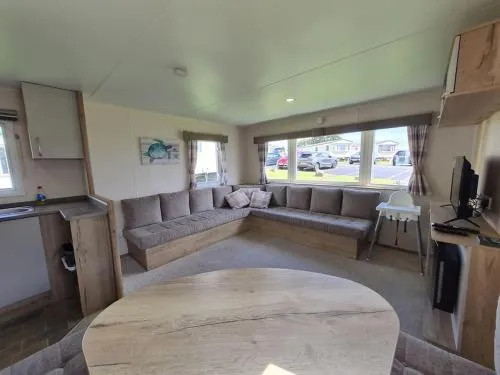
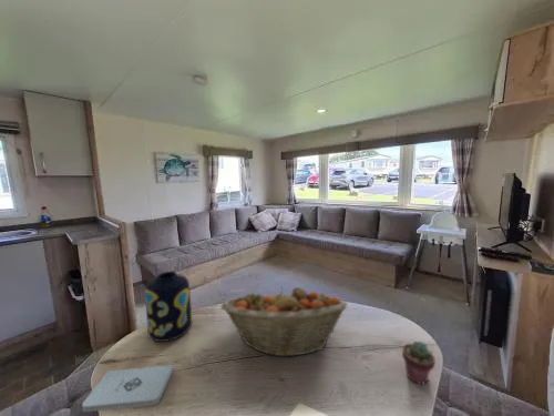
+ notepad (131, 386)
+ potted succulent (418, 359)
+ vase (168, 303)
+ fruit basket (284, 312)
